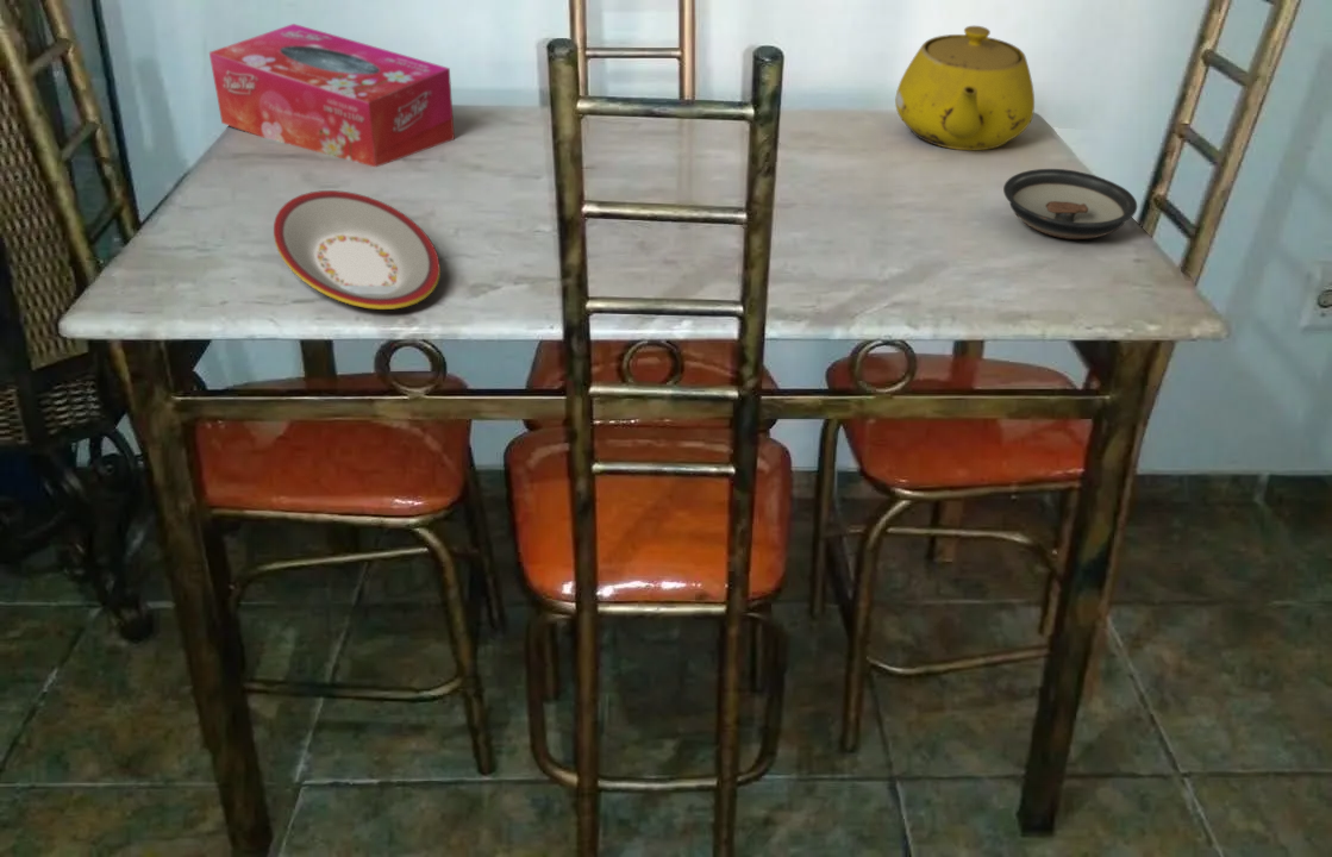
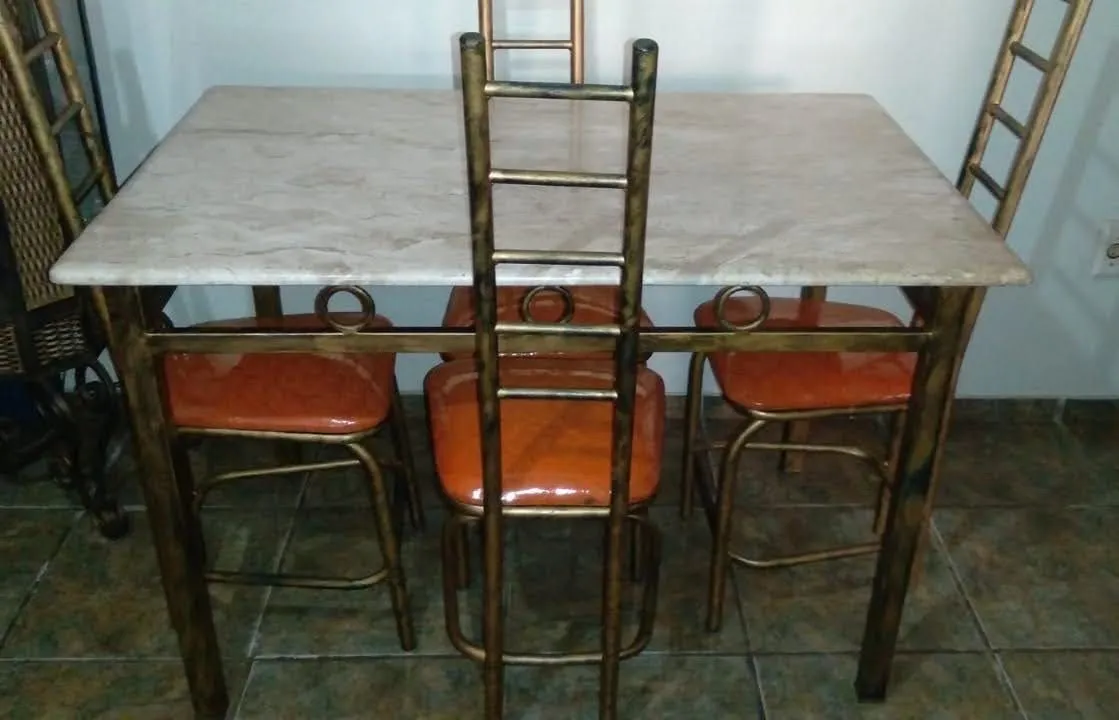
- teapot (968, 85)
- tissue box (332, 95)
- plate (356, 254)
- saucer (1065, 209)
